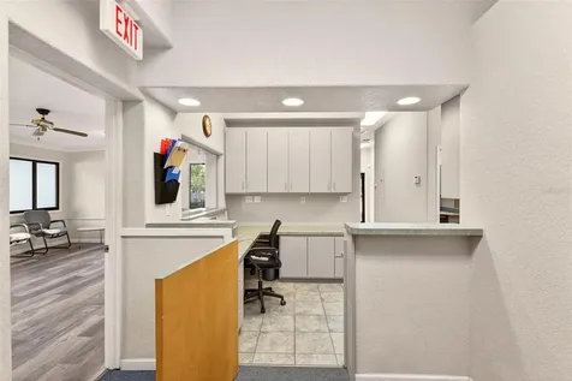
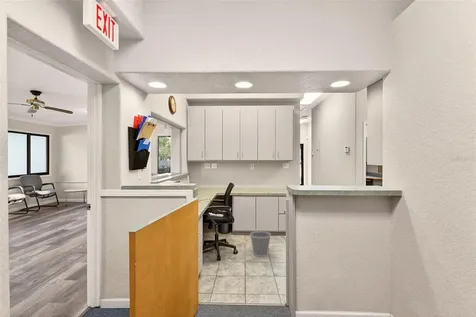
+ wastebasket (260, 244)
